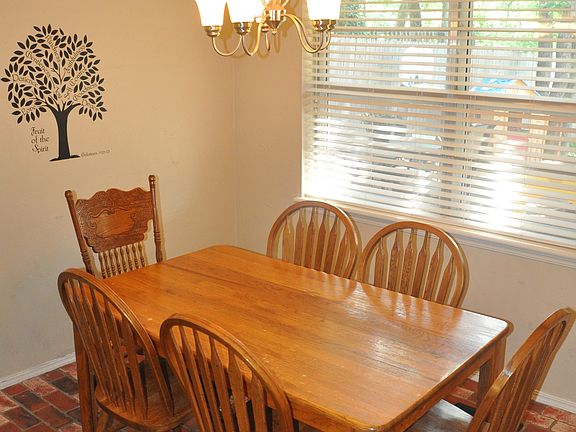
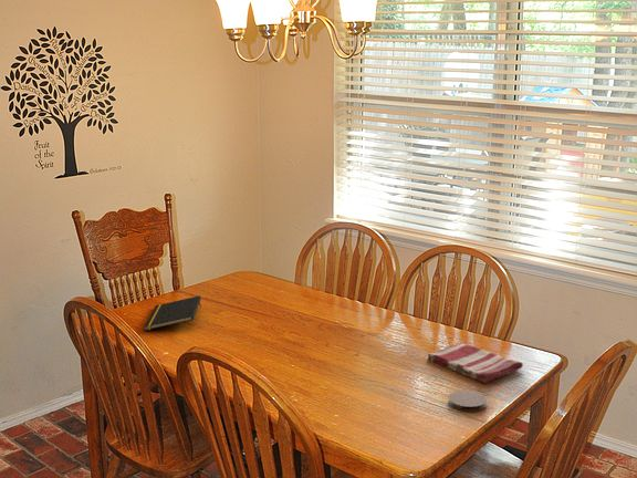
+ dish towel (473, 360)
+ coaster (467, 401)
+ notepad (174, 312)
